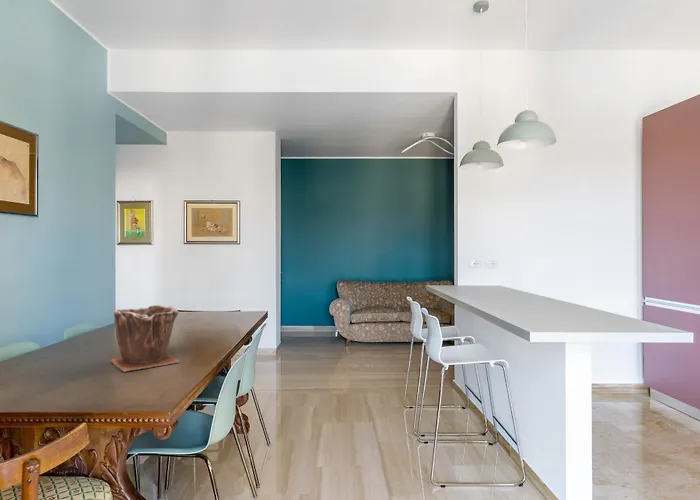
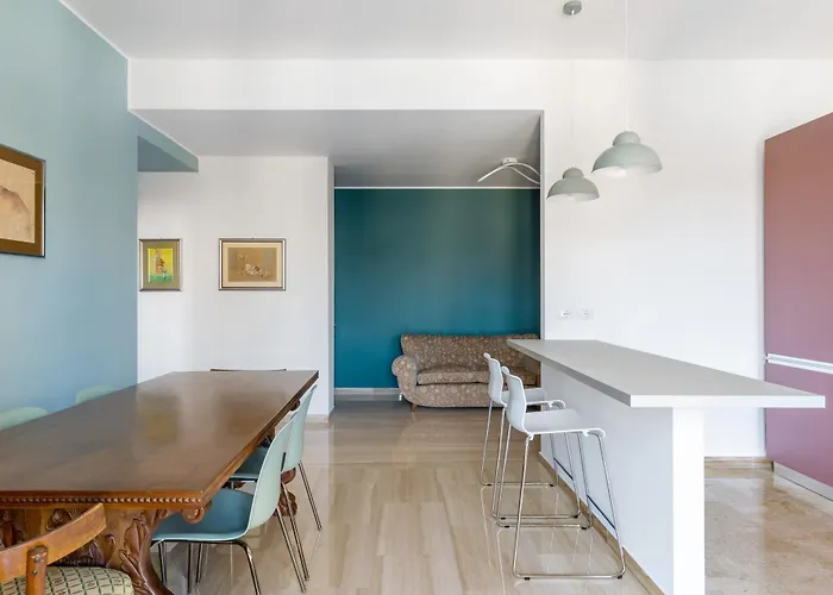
- plant pot (145, 334)
